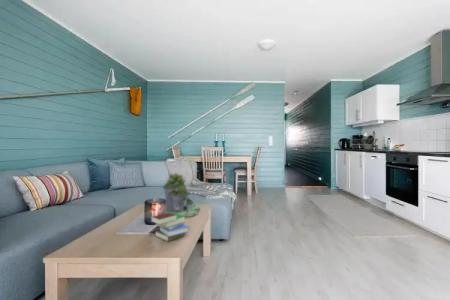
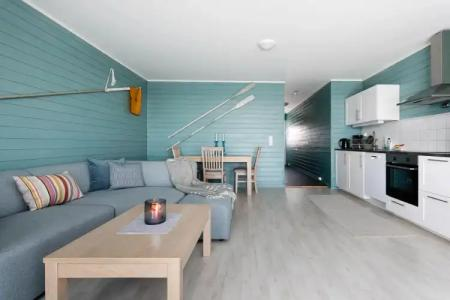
- succulent planter (180, 191)
- book (164, 223)
